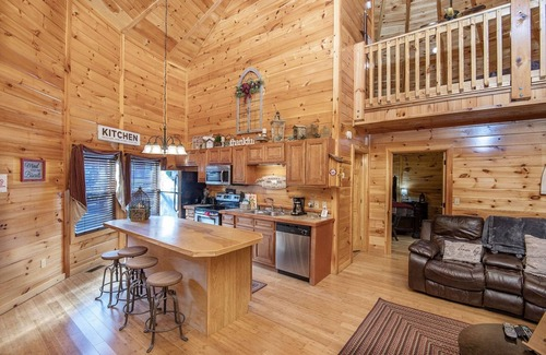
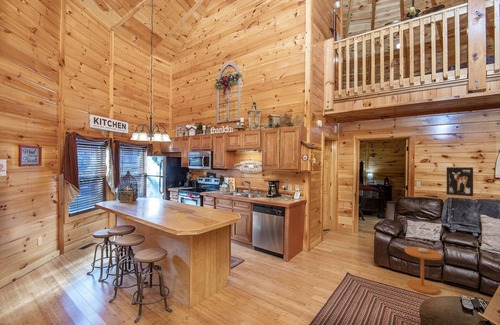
+ side table (422, 268)
+ wall art (459, 181)
